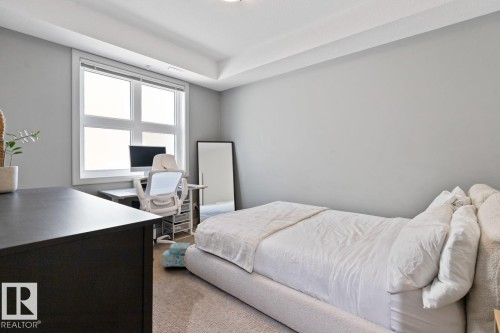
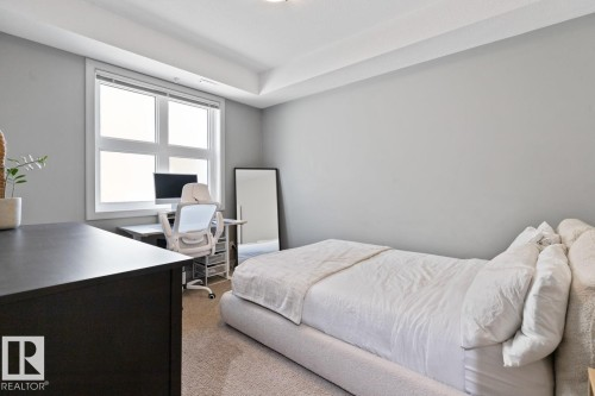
- backpack (178, 254)
